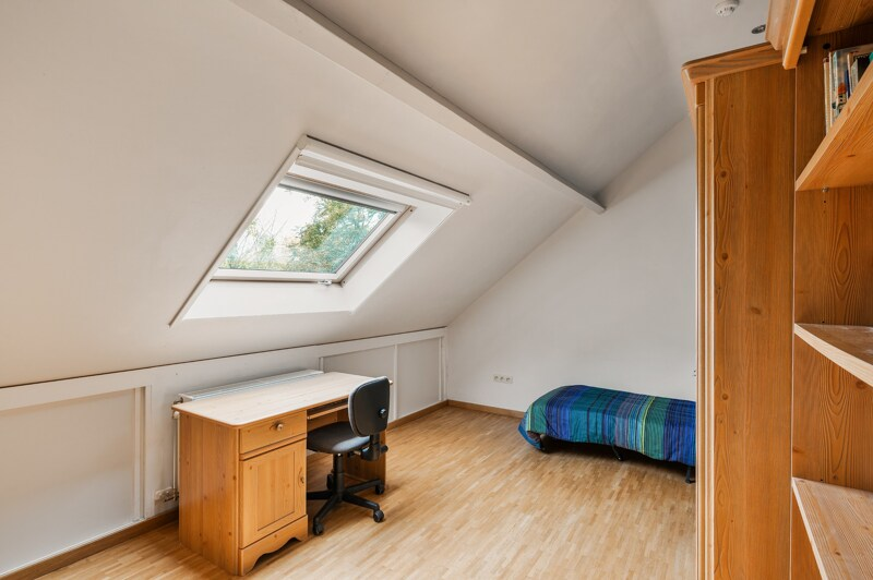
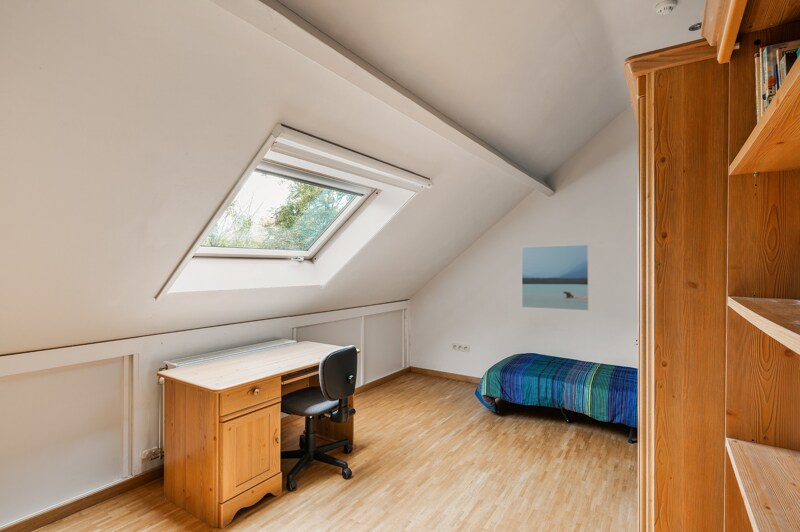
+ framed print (553, 277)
